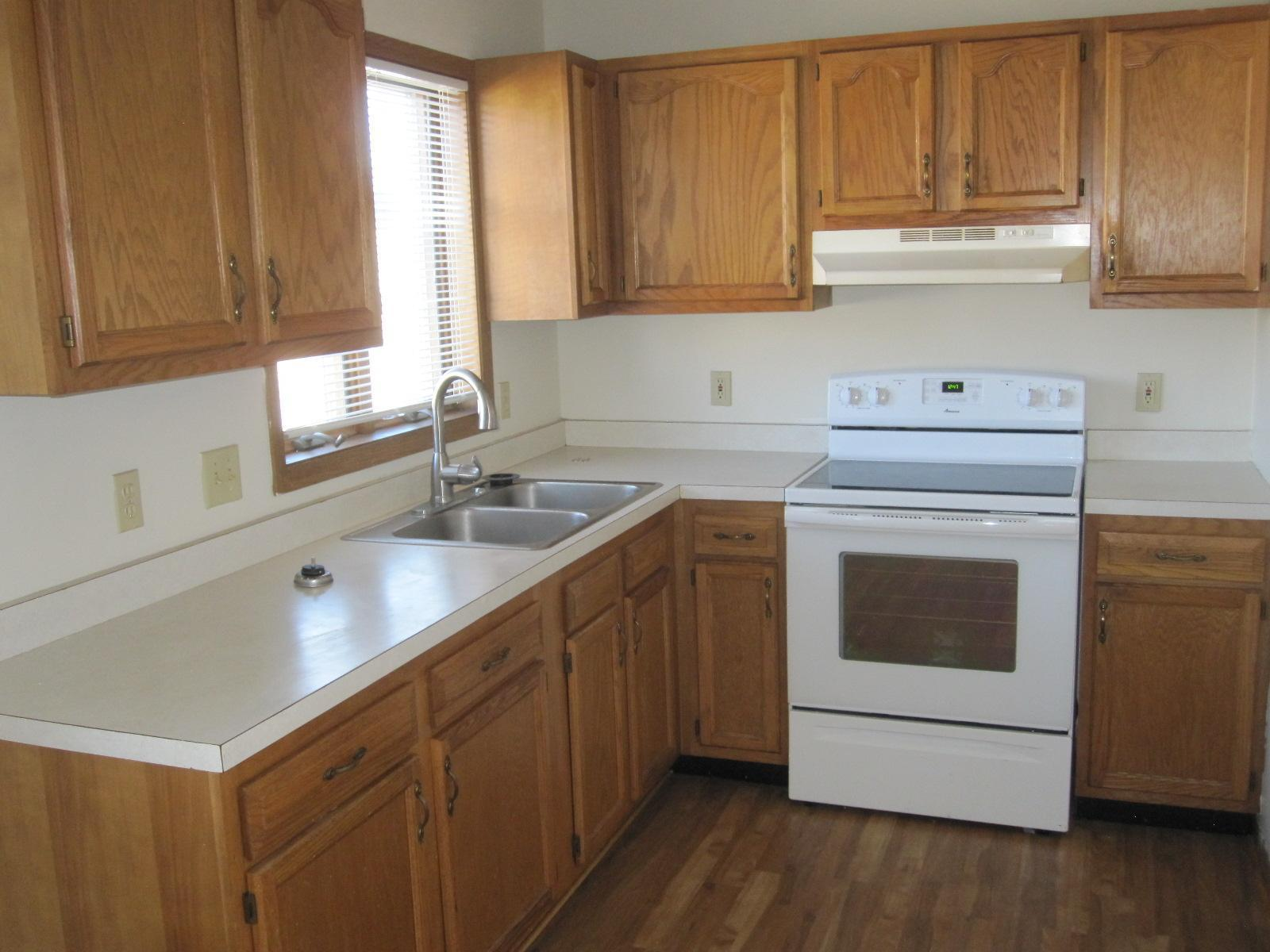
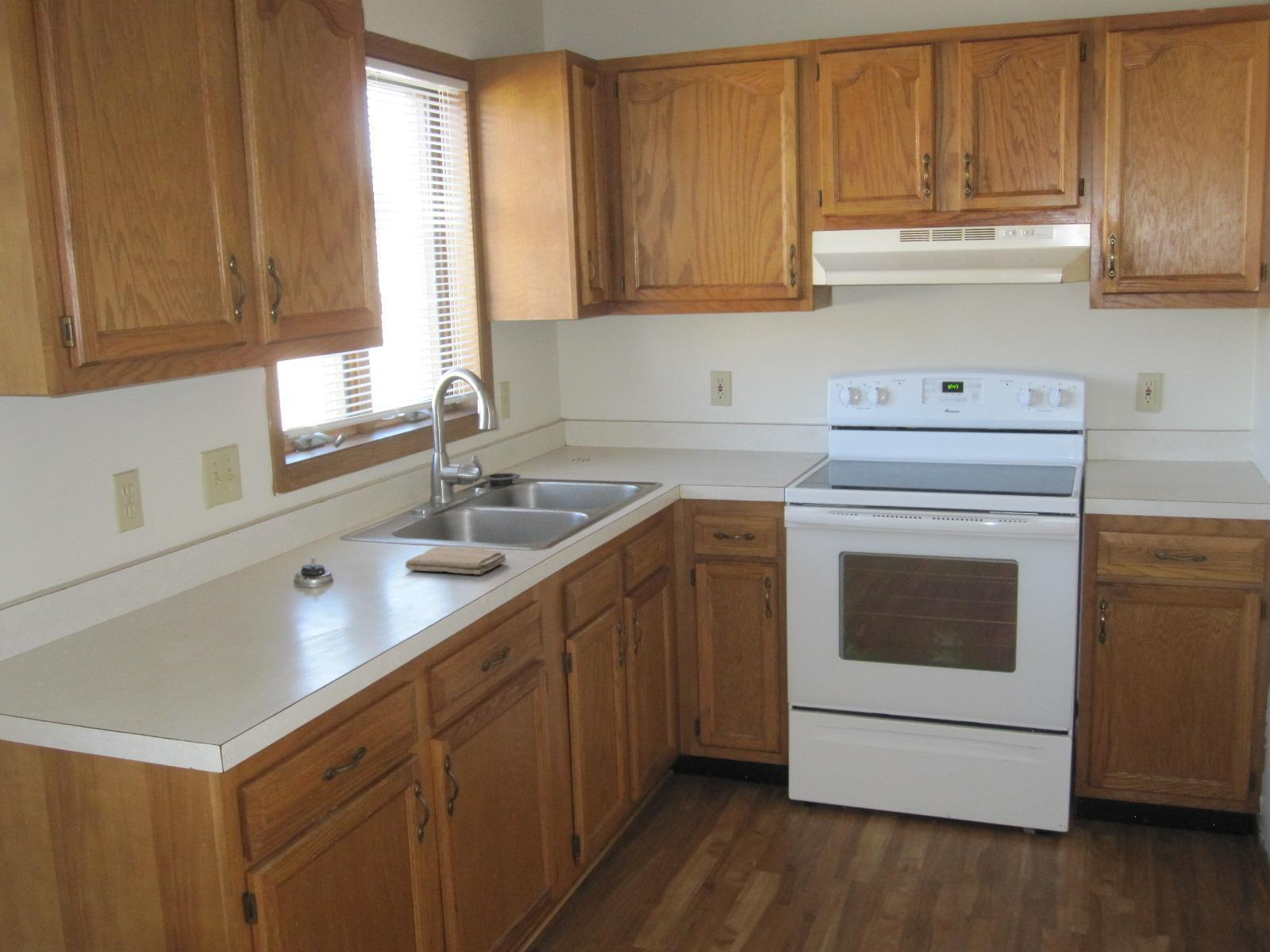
+ washcloth (456, 559)
